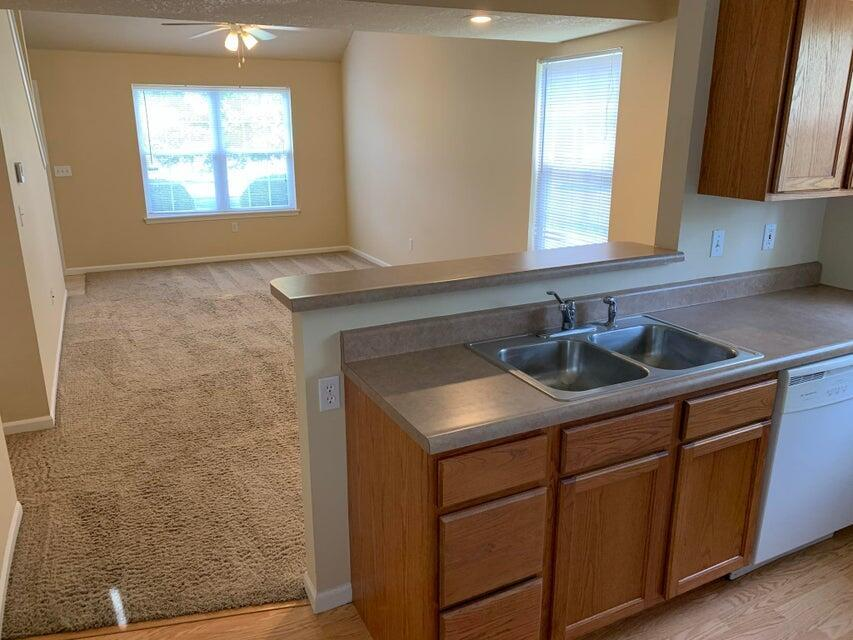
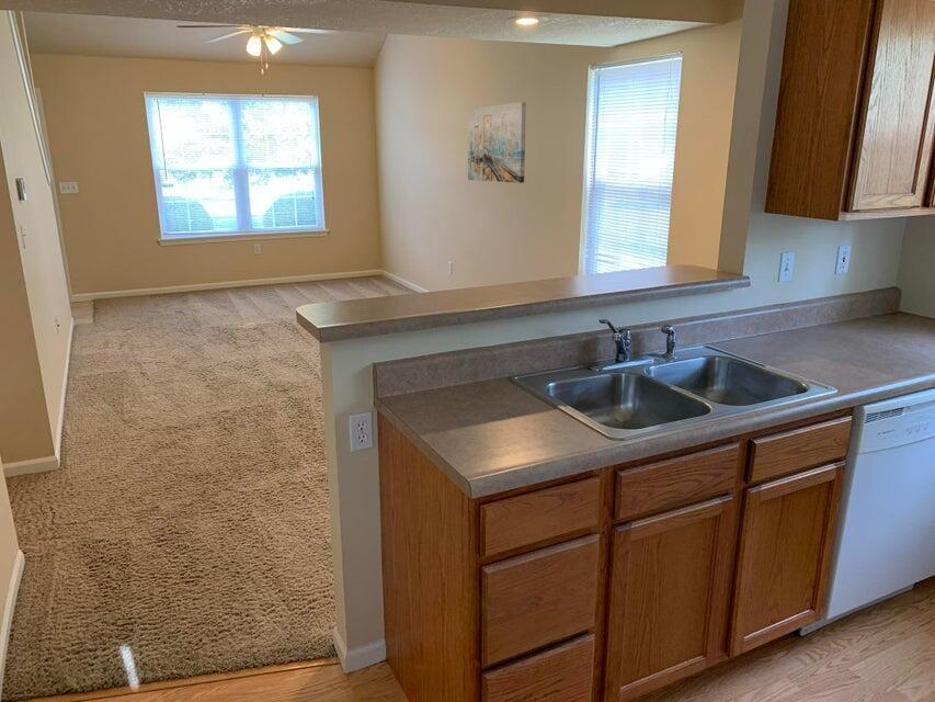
+ wall art (494, 144)
